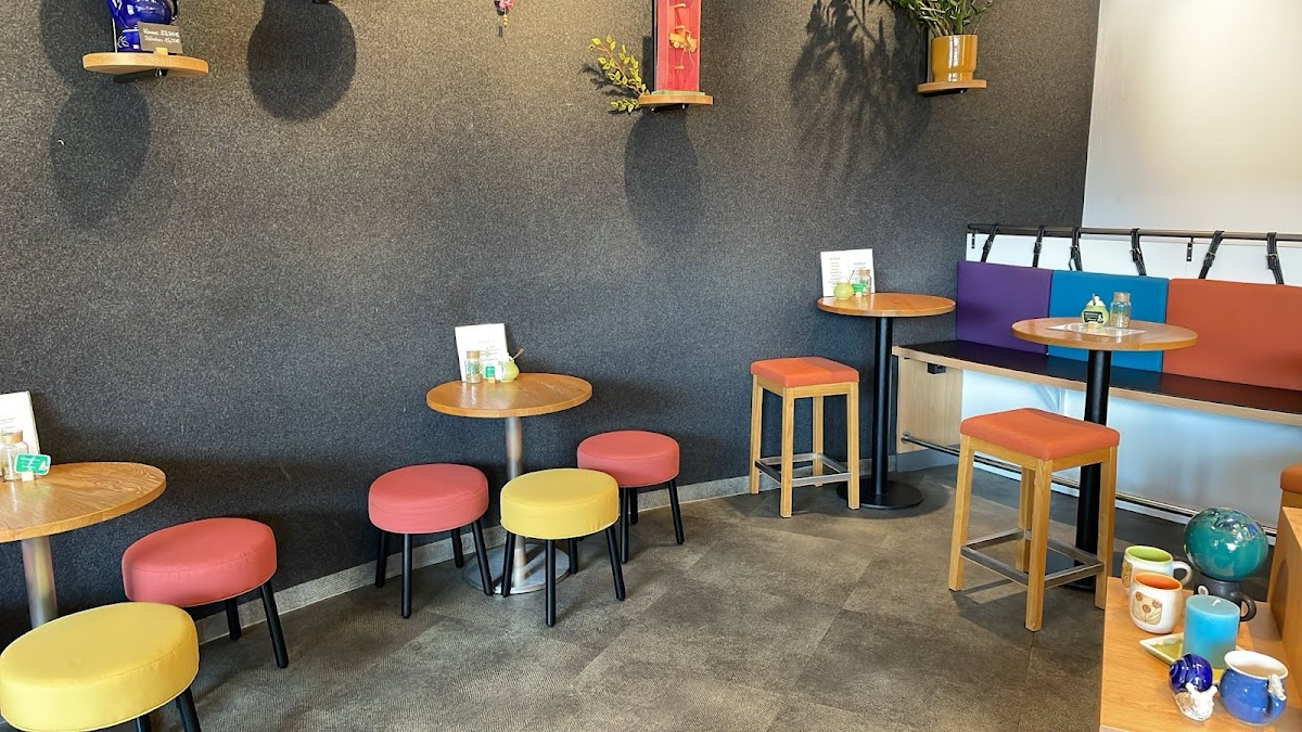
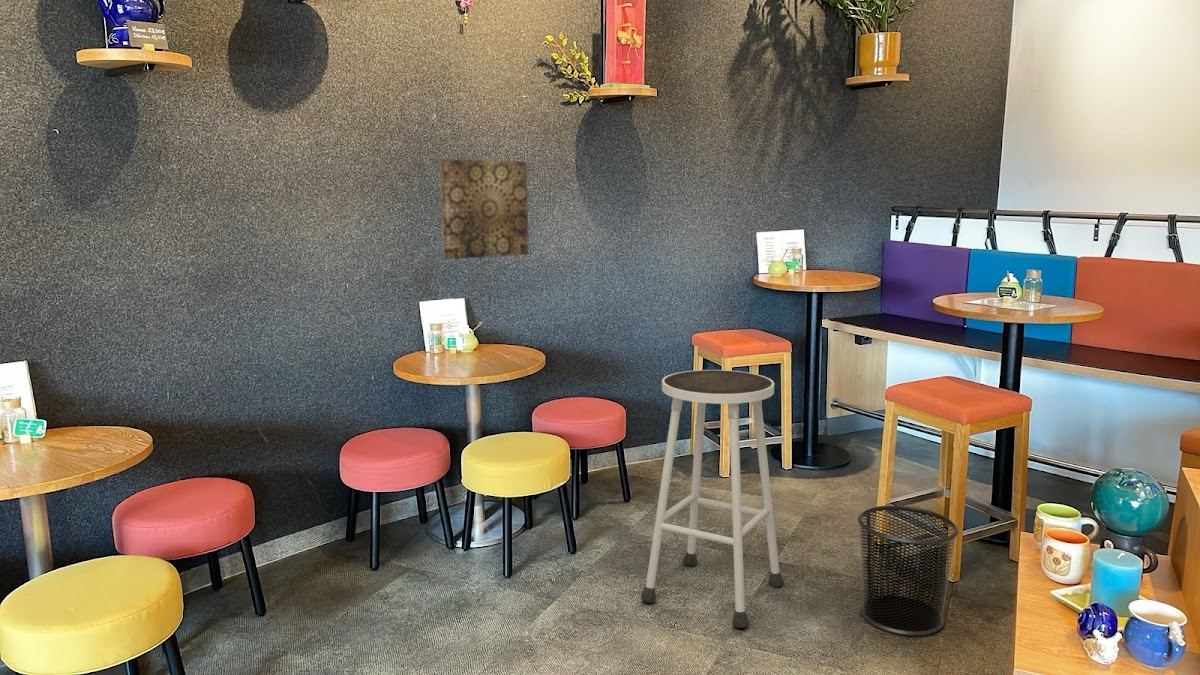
+ wall art (486, 209)
+ waste bin (904, 570)
+ stool (714, 500)
